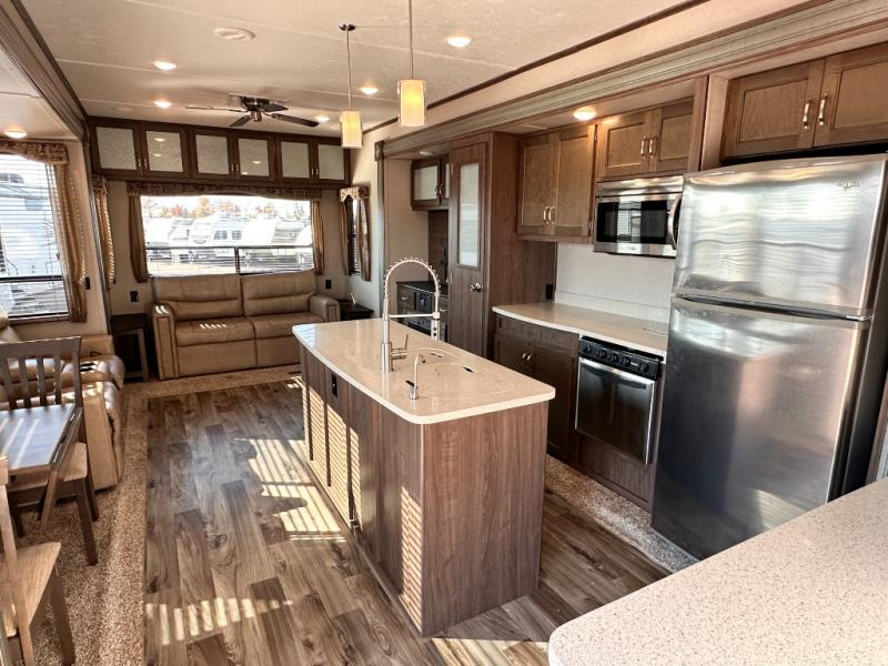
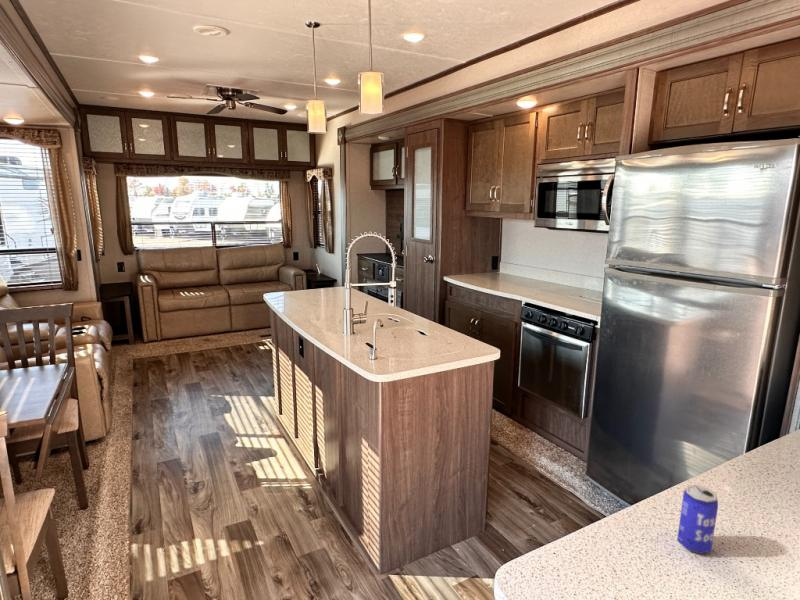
+ beer can (697, 515)
